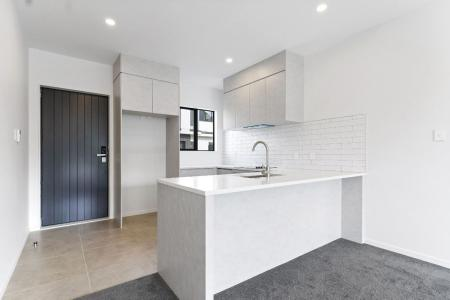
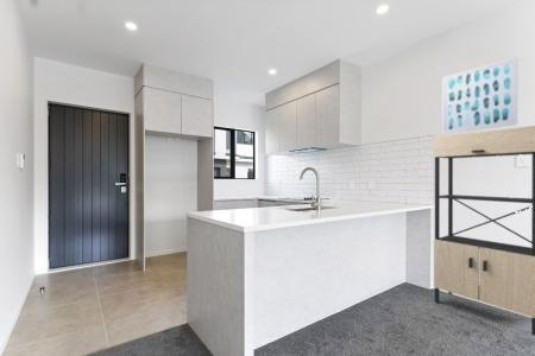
+ wall art (476, 98)
+ shelving unit (485, 222)
